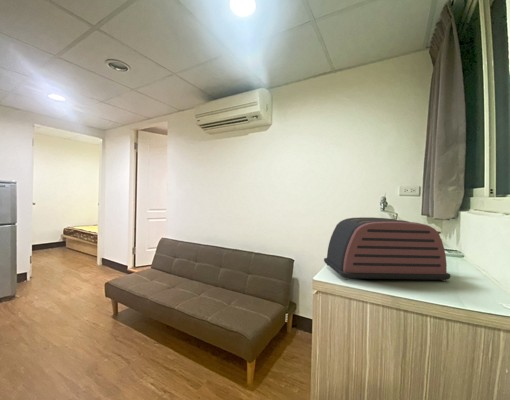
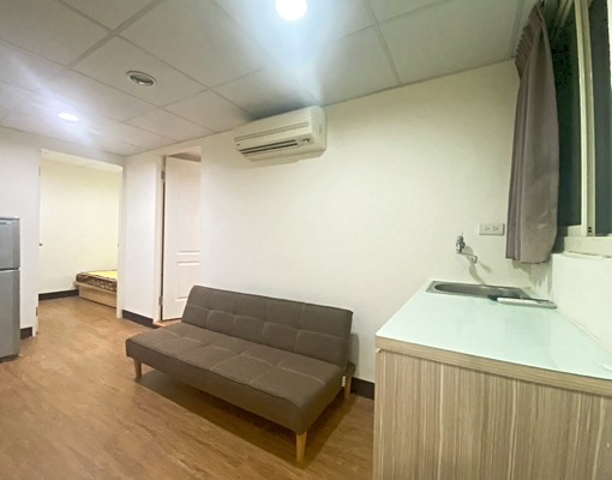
- toaster (385, 246)
